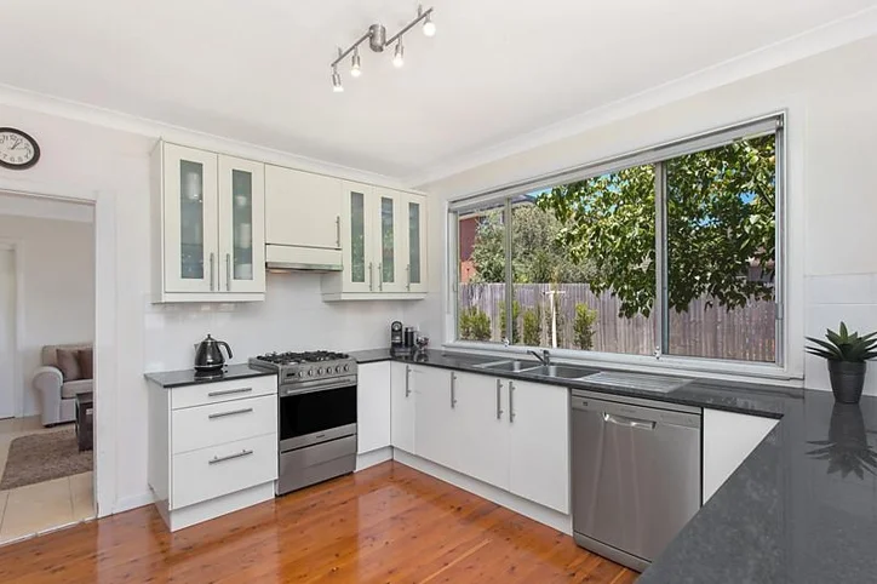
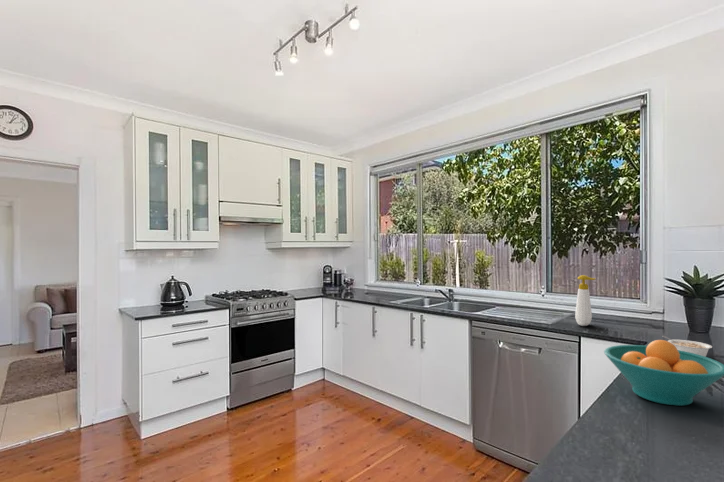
+ fruit bowl (661, 368)
+ soap bottle (585, 300)
+ legume (687, 348)
